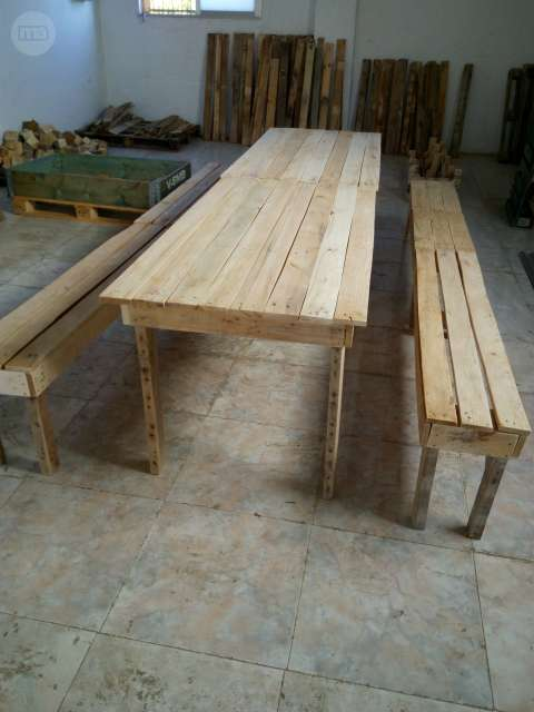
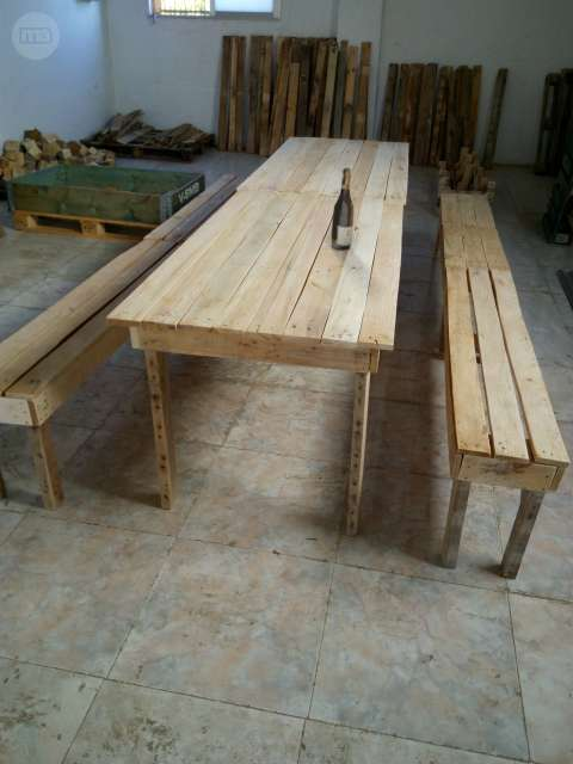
+ wine bottle (344, 208)
